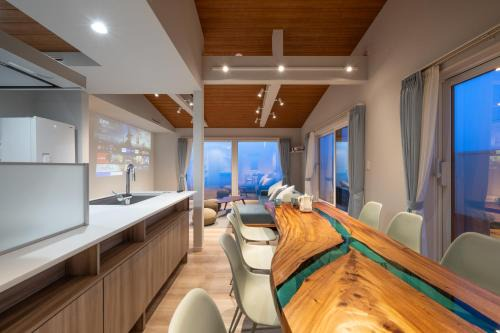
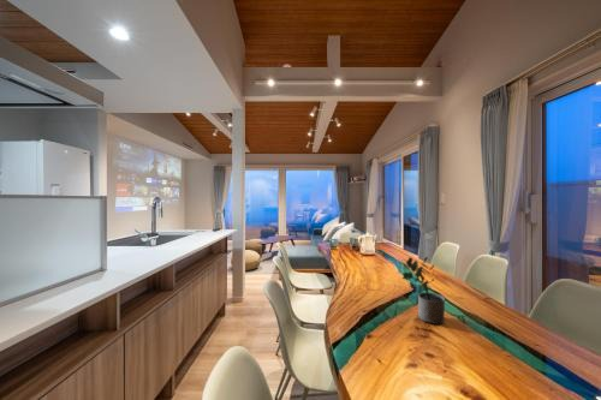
+ potted plant (424, 287)
